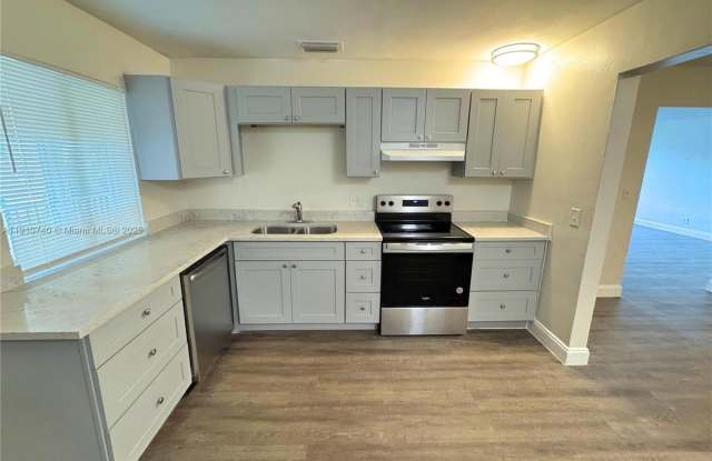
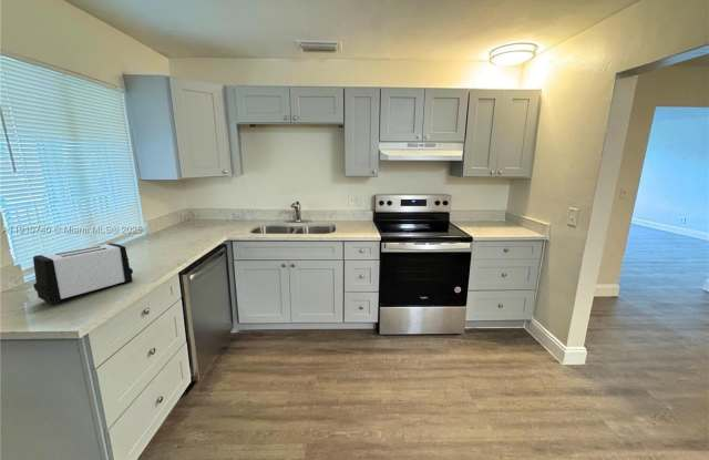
+ toaster (86, 270)
